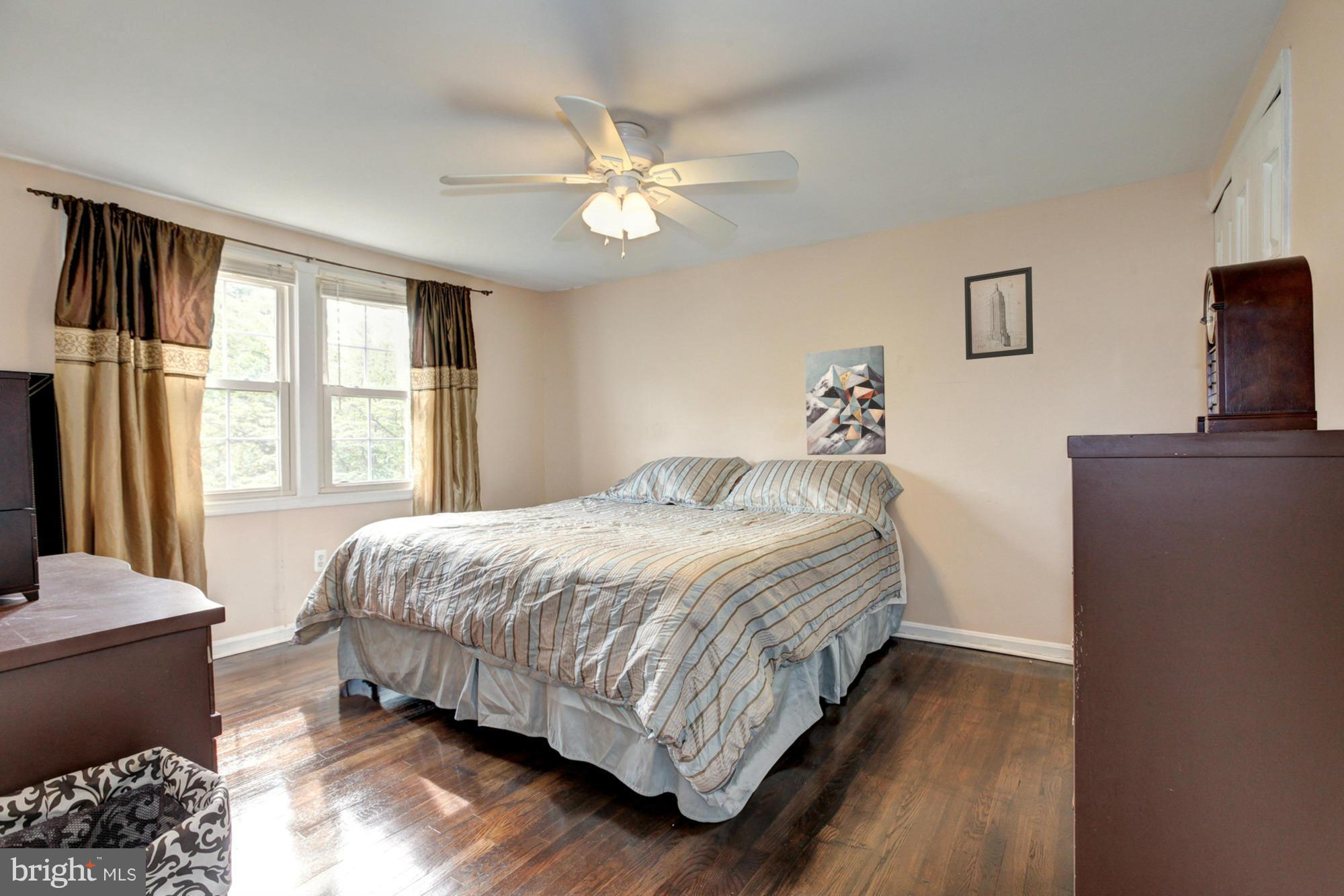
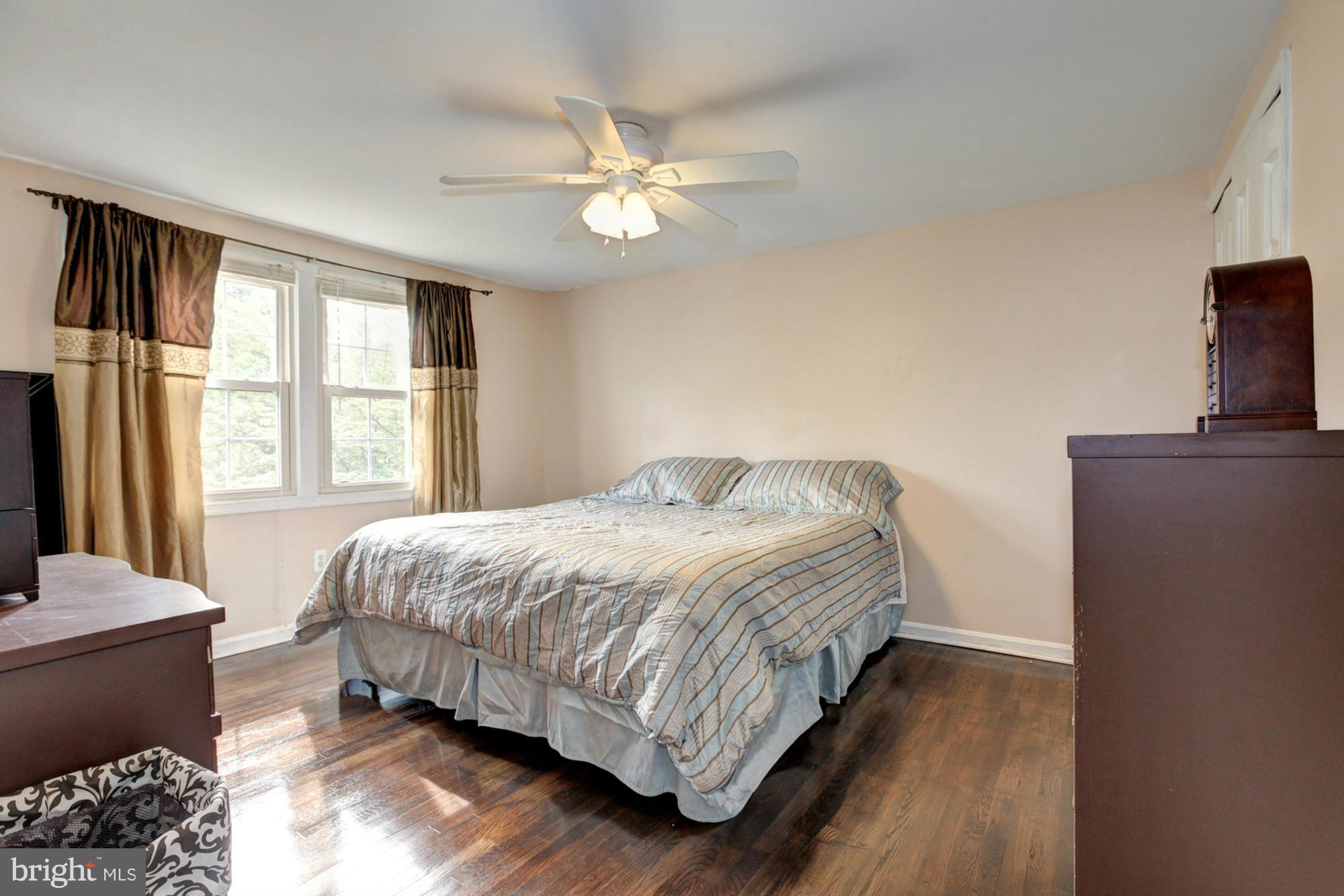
- wall art (844, 402)
- wall art (998, 314)
